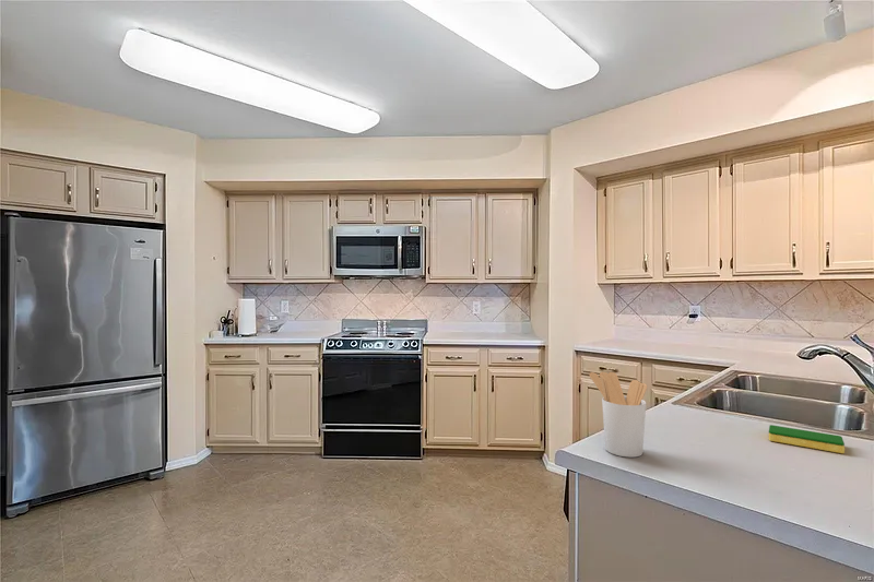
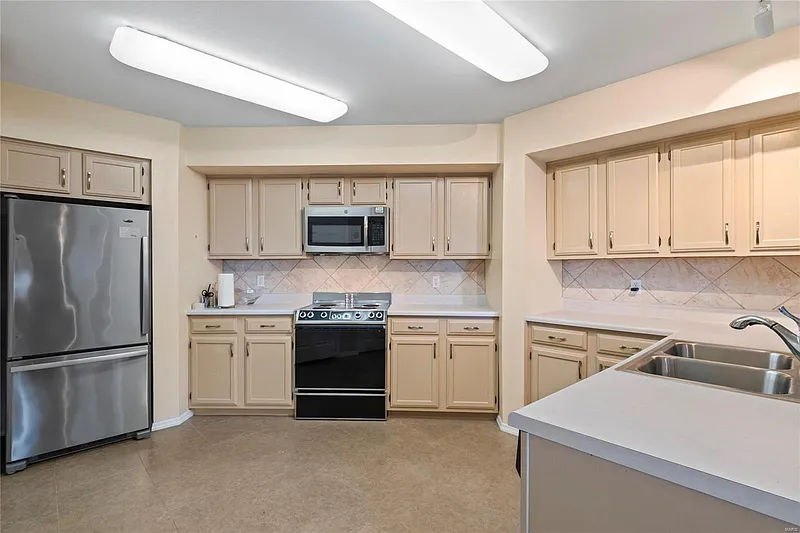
- utensil holder (616, 409)
- dish sponge (804, 438)
